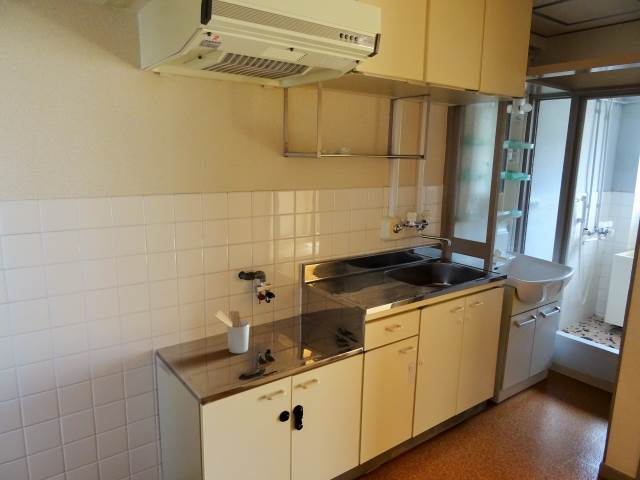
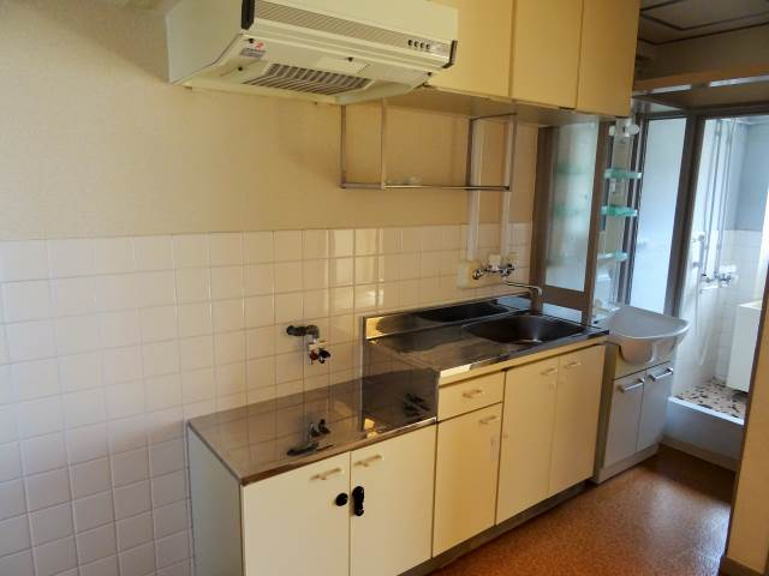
- utensil holder (232, 330)
